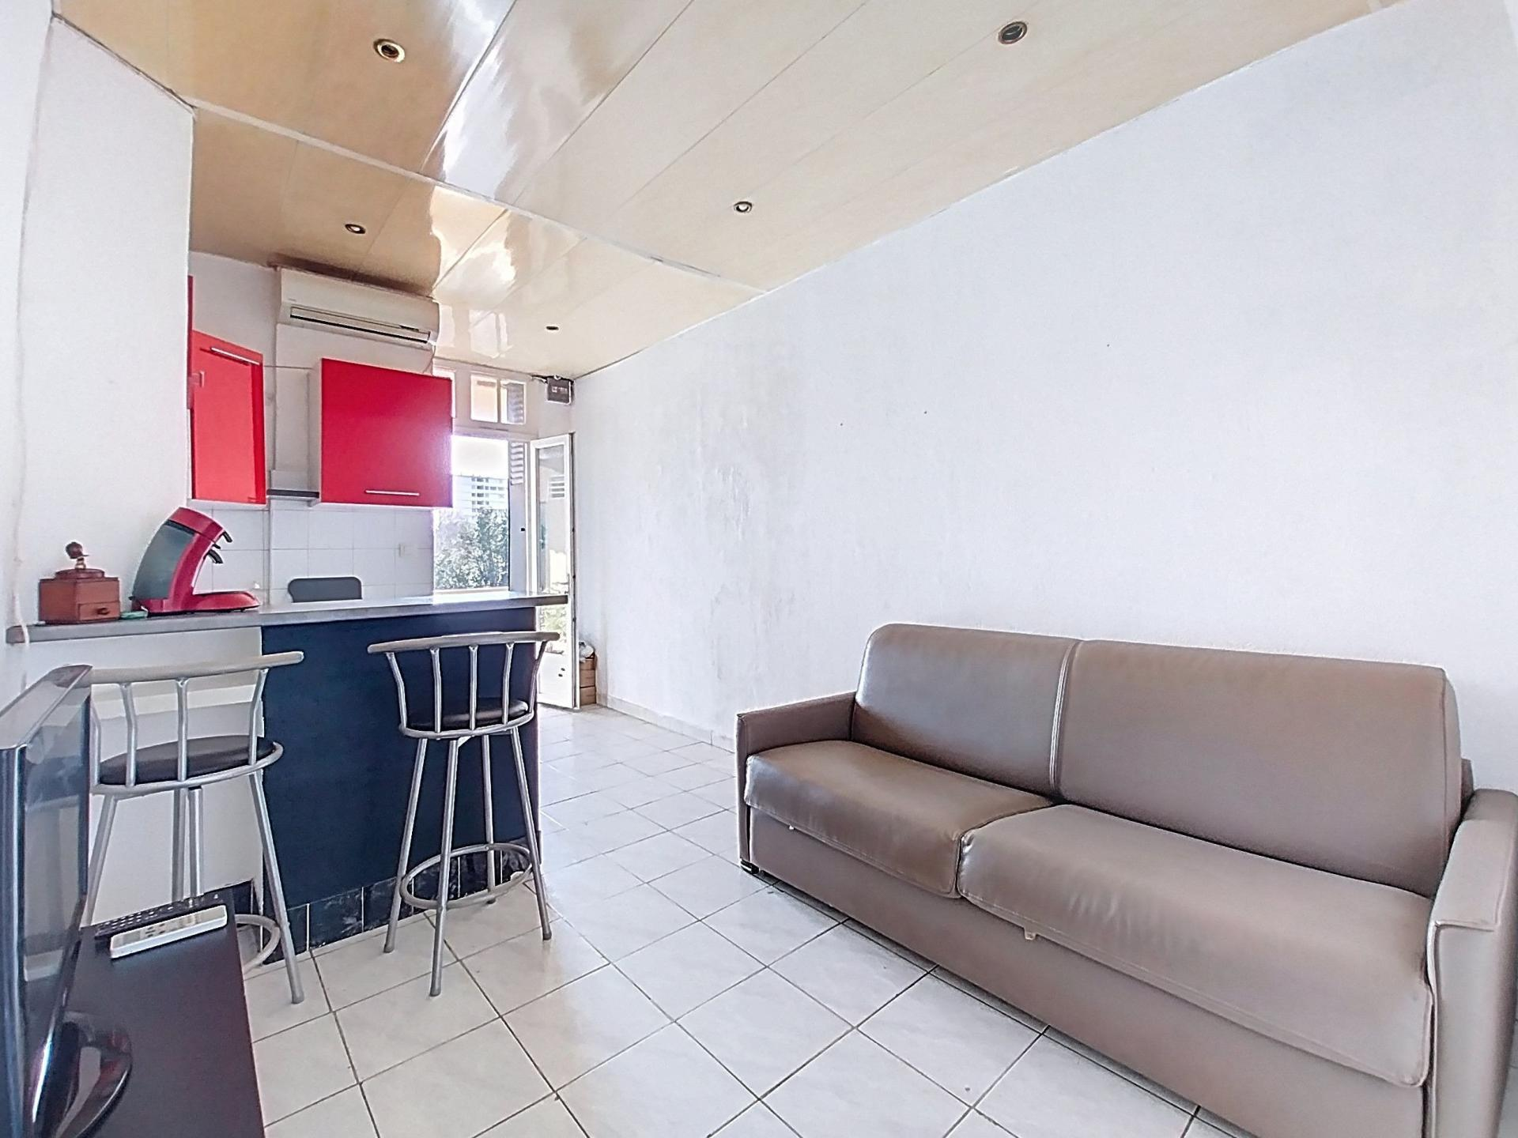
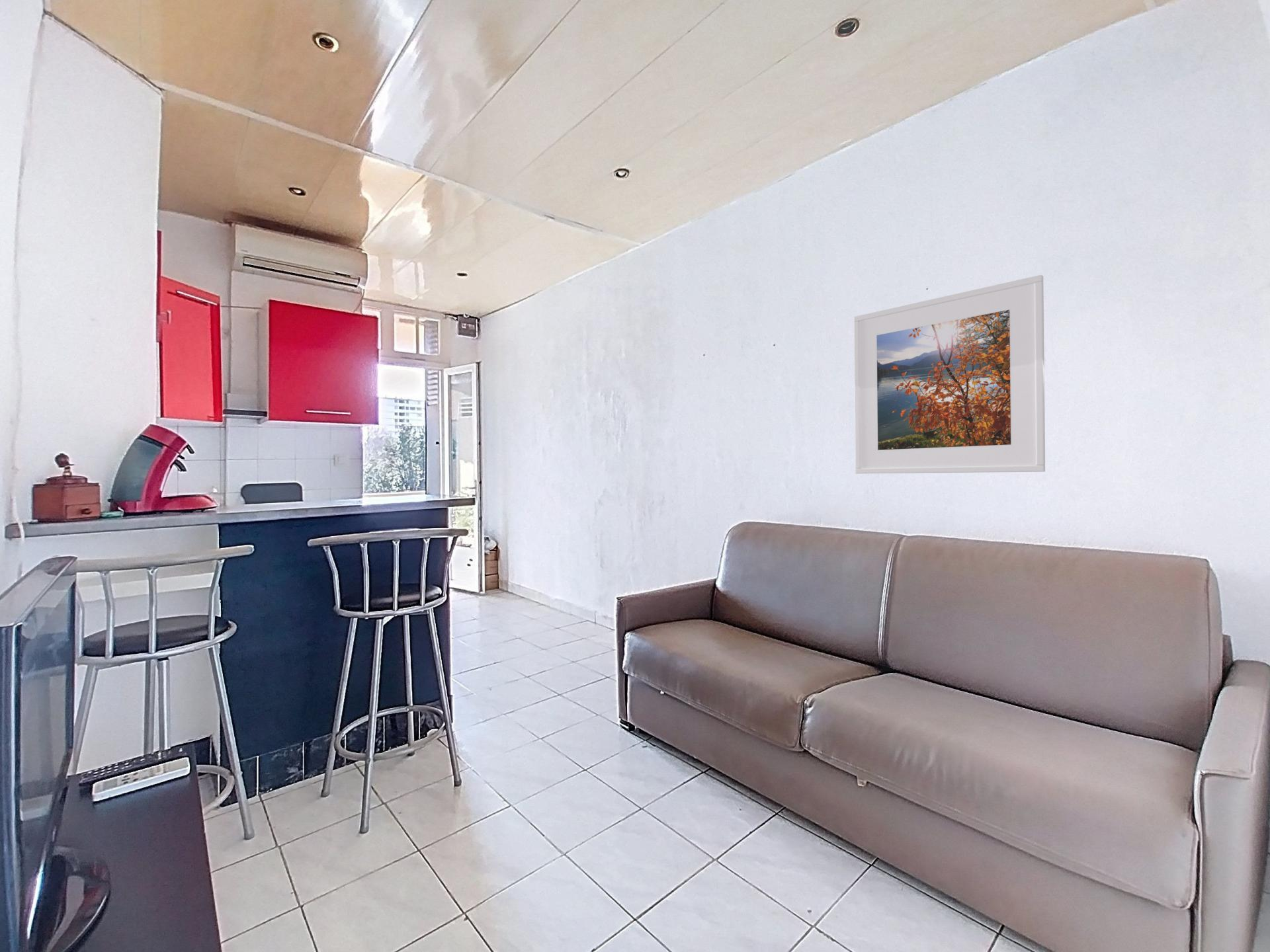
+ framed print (939, 385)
